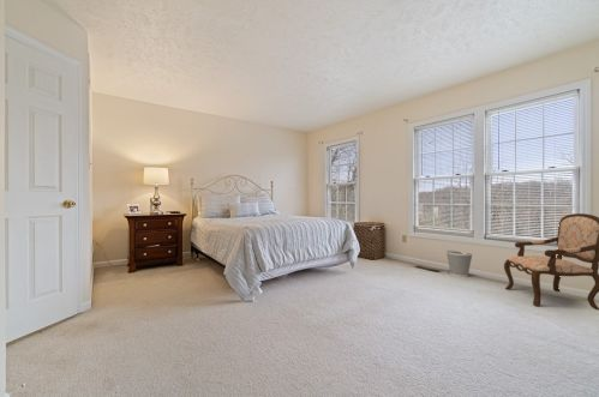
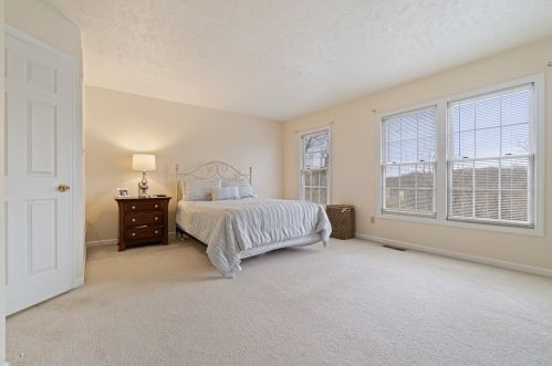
- wastebasket (459, 263)
- armchair (549, 255)
